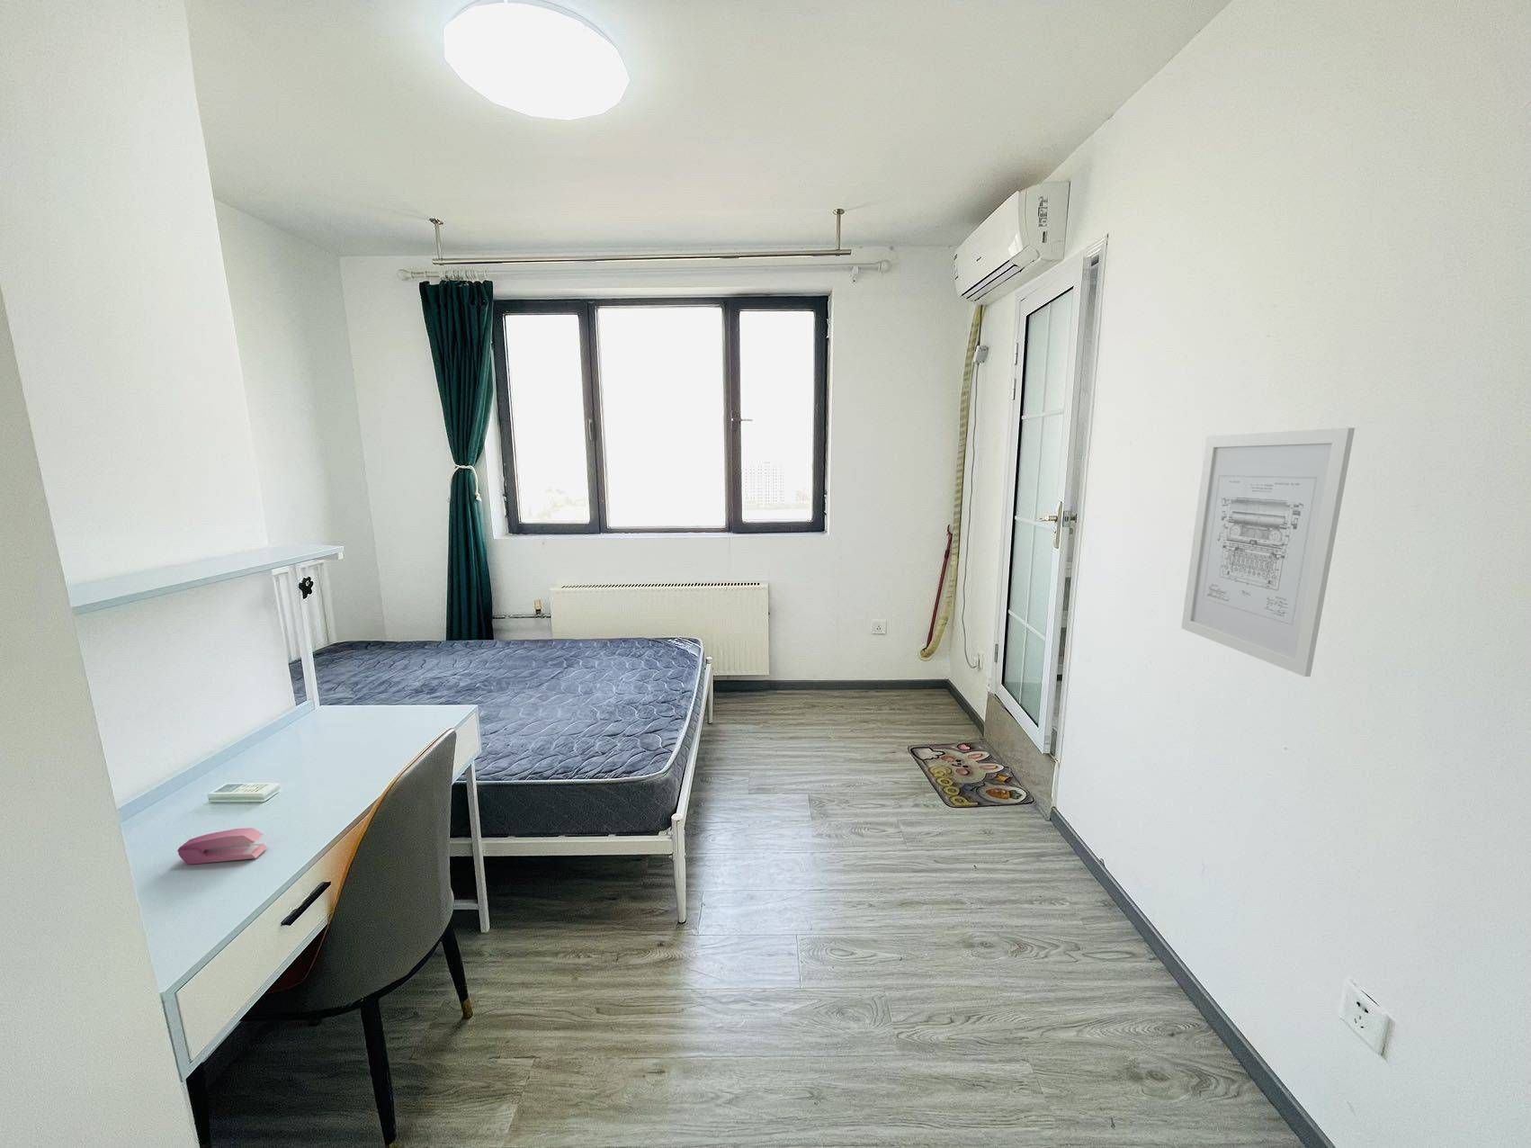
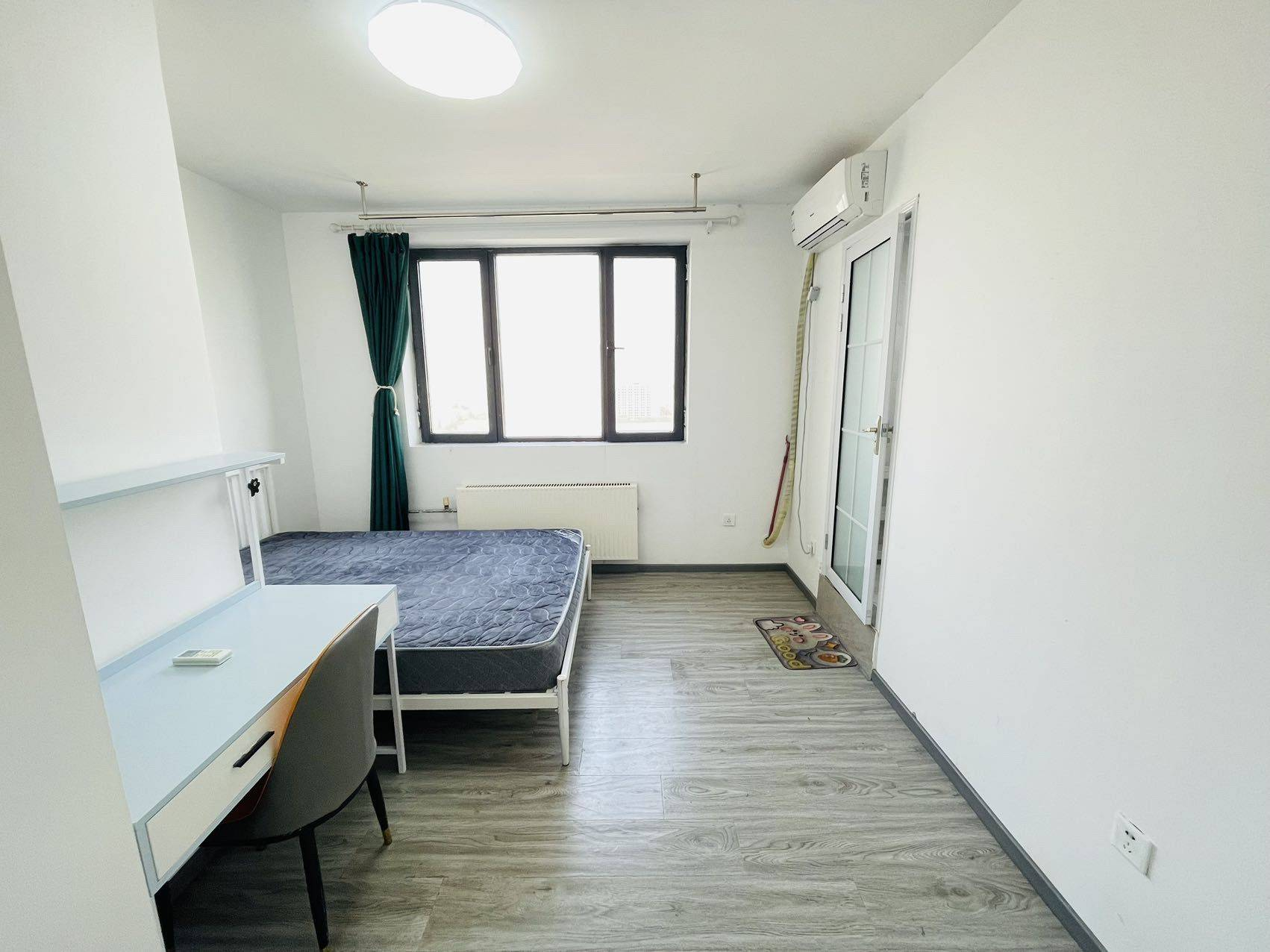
- stapler (222, 845)
- wall art (1253, 544)
